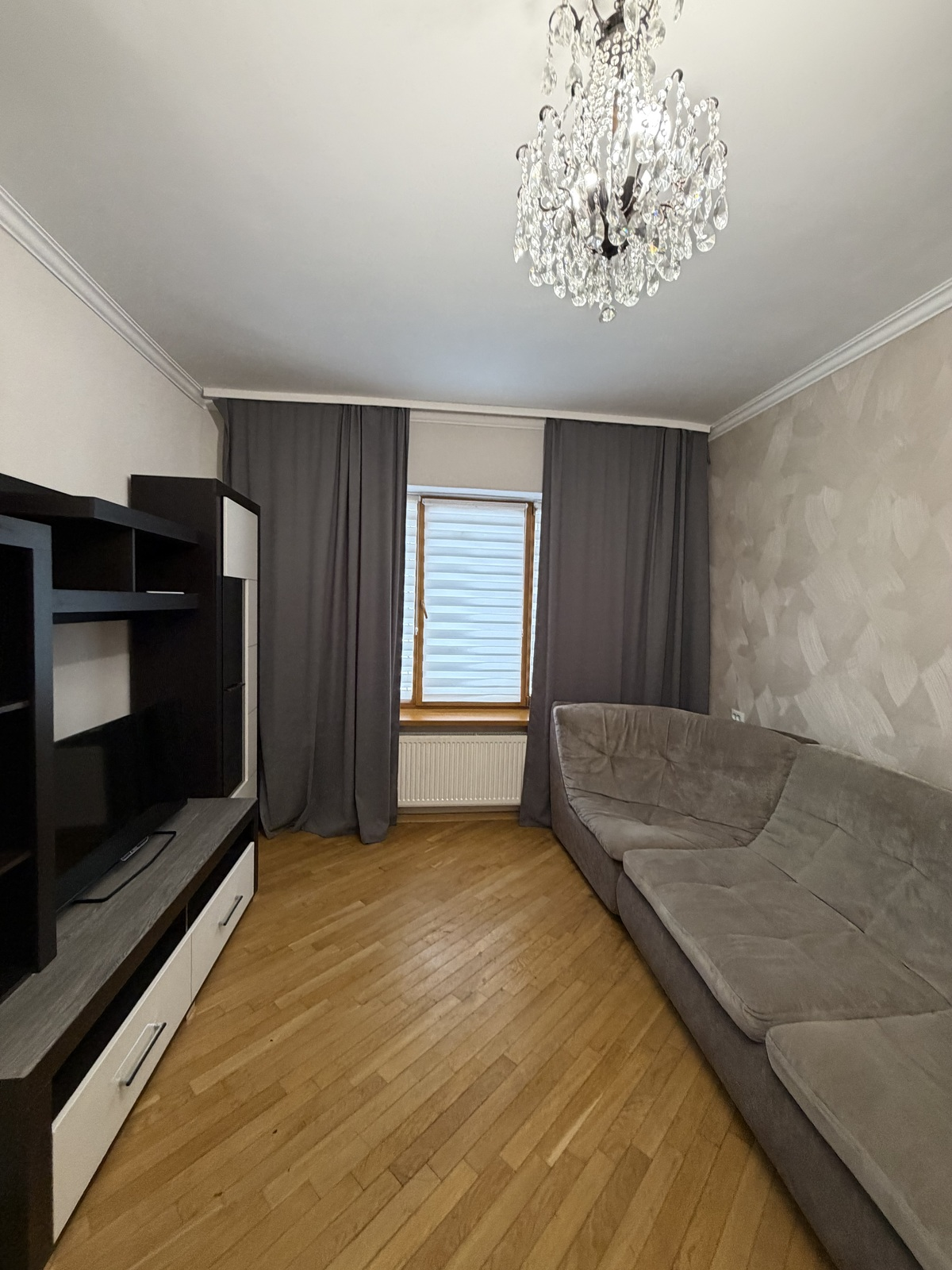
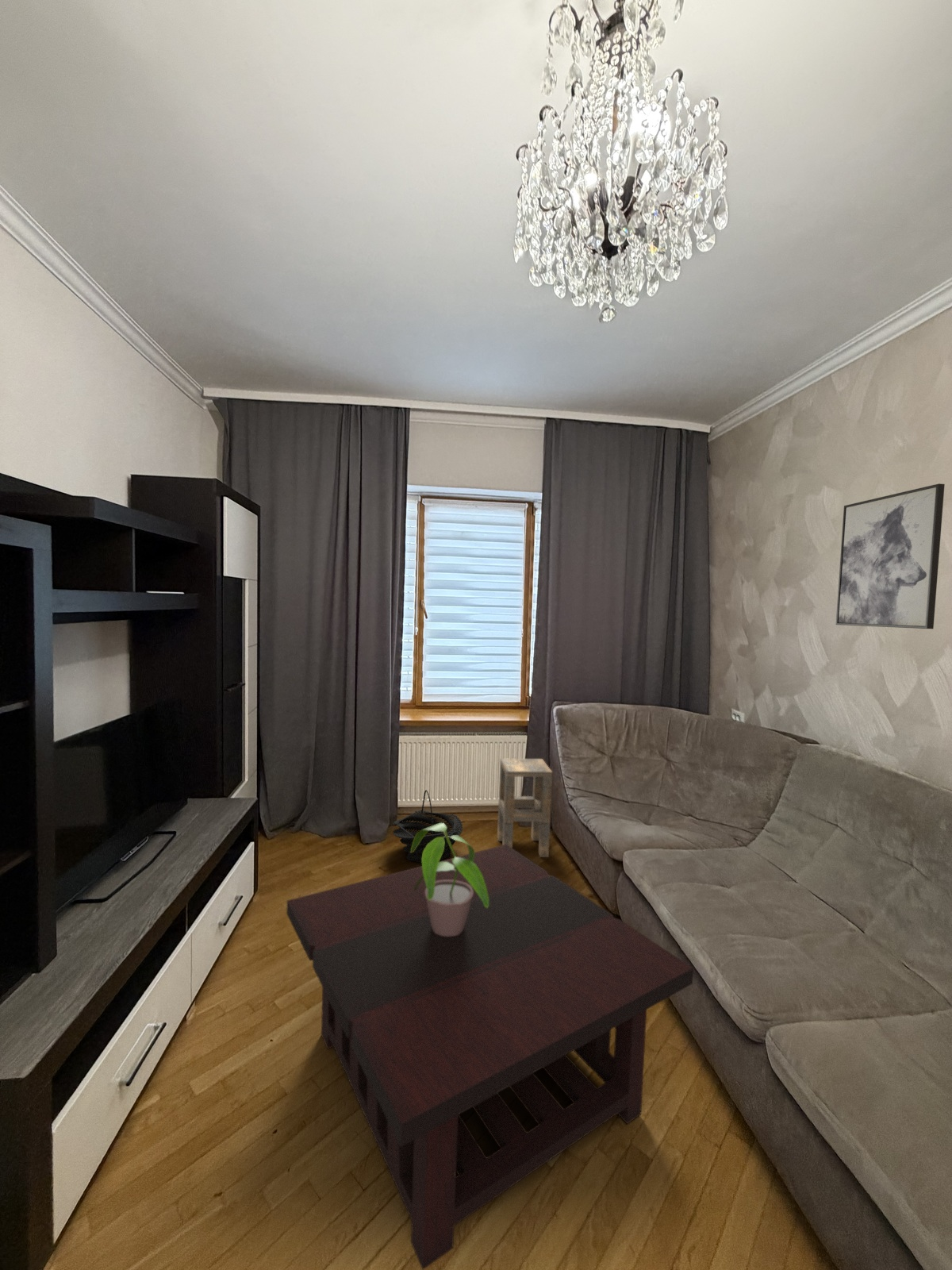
+ coffee table (470, 1003)
+ potted plant (447, 879)
+ side table (523, 806)
+ basket (428, 823)
+ wall art (885, 561)
